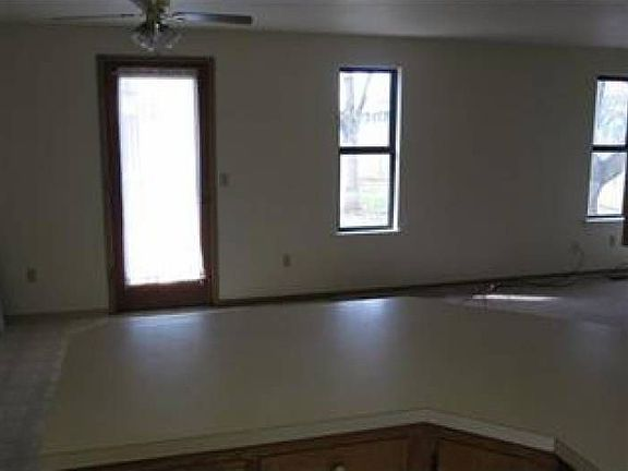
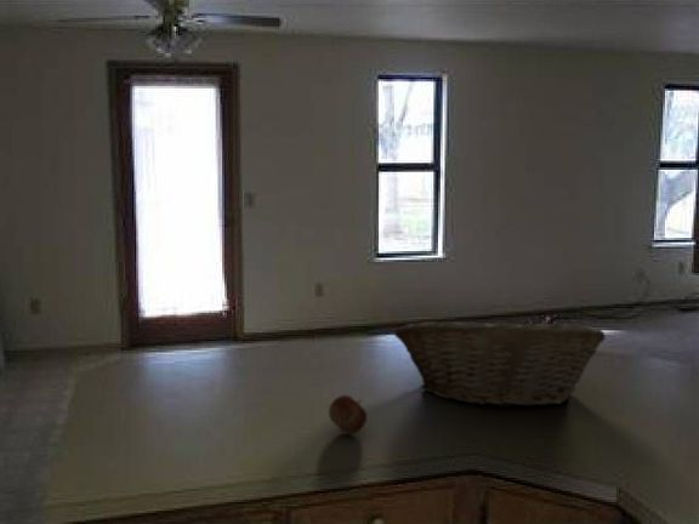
+ fruit basket (496, 351)
+ apple (347, 414)
